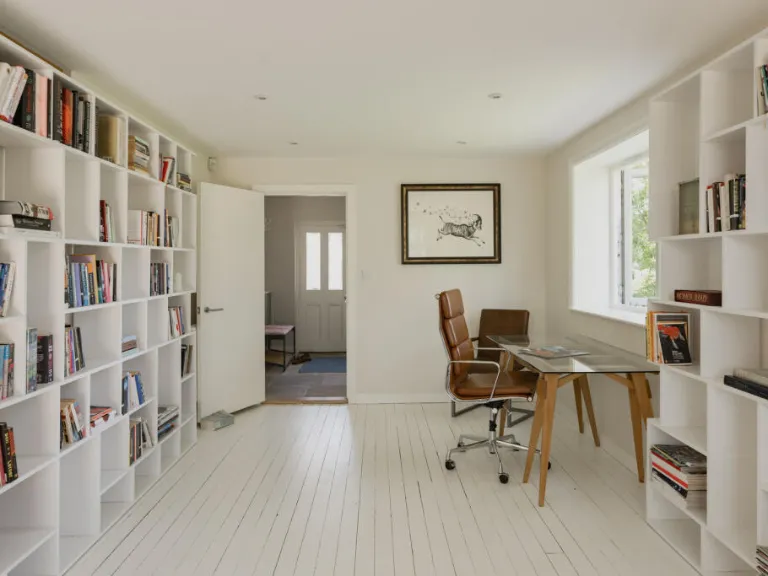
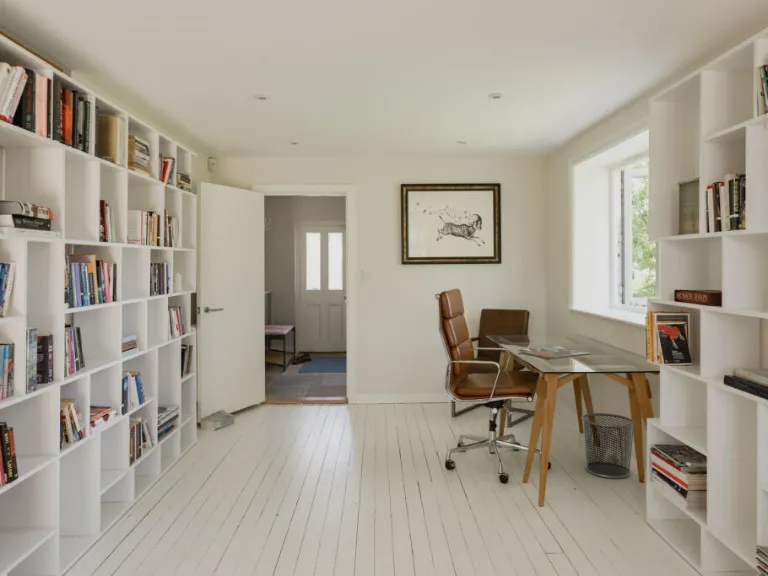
+ waste bin (607, 444)
